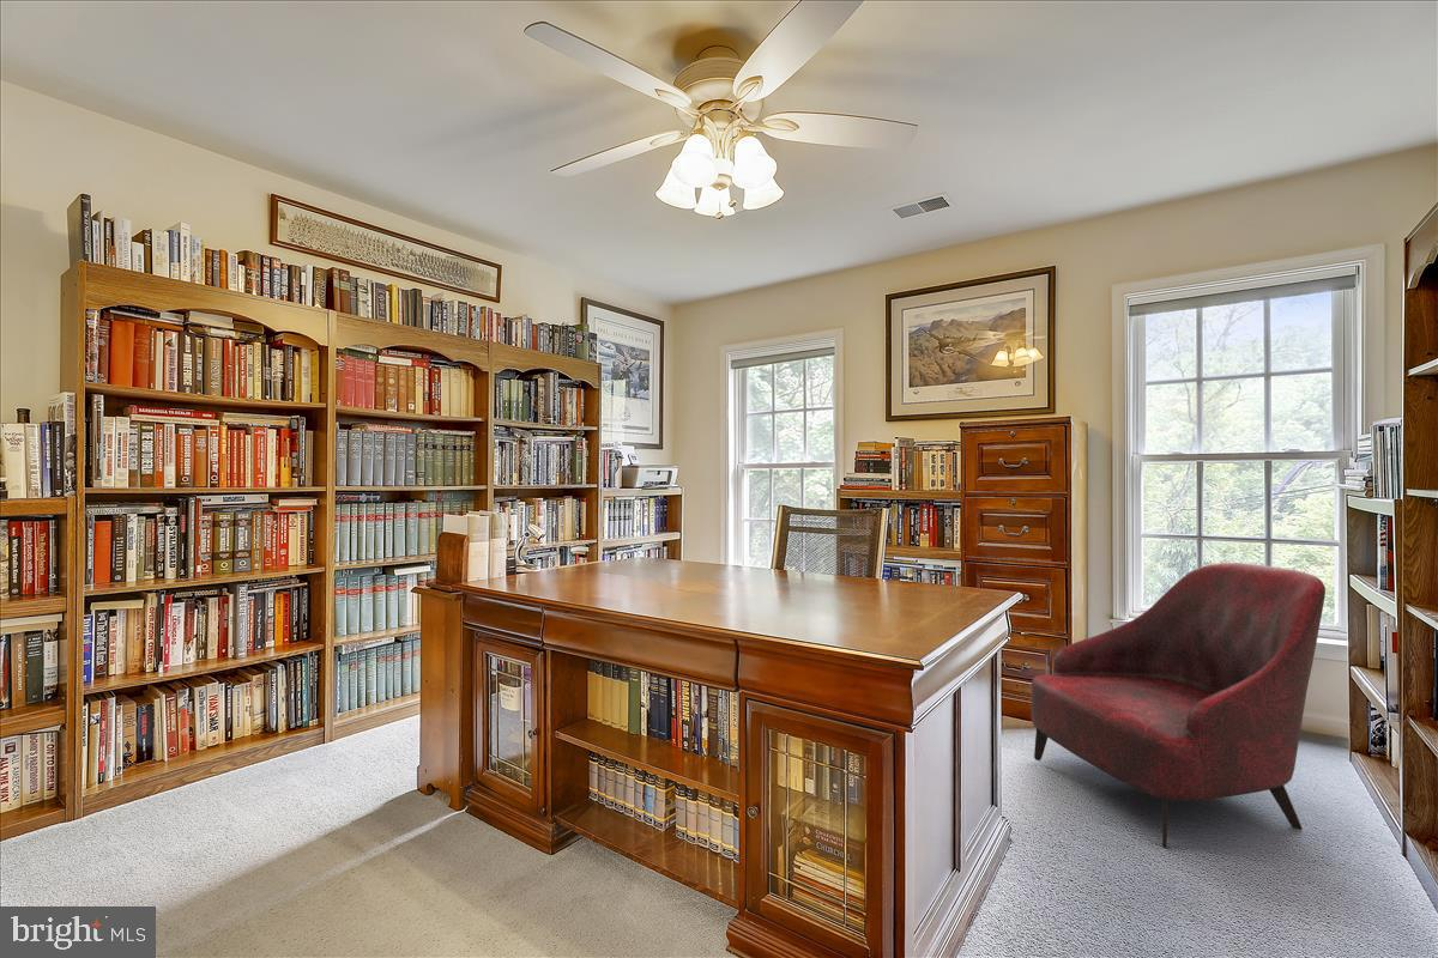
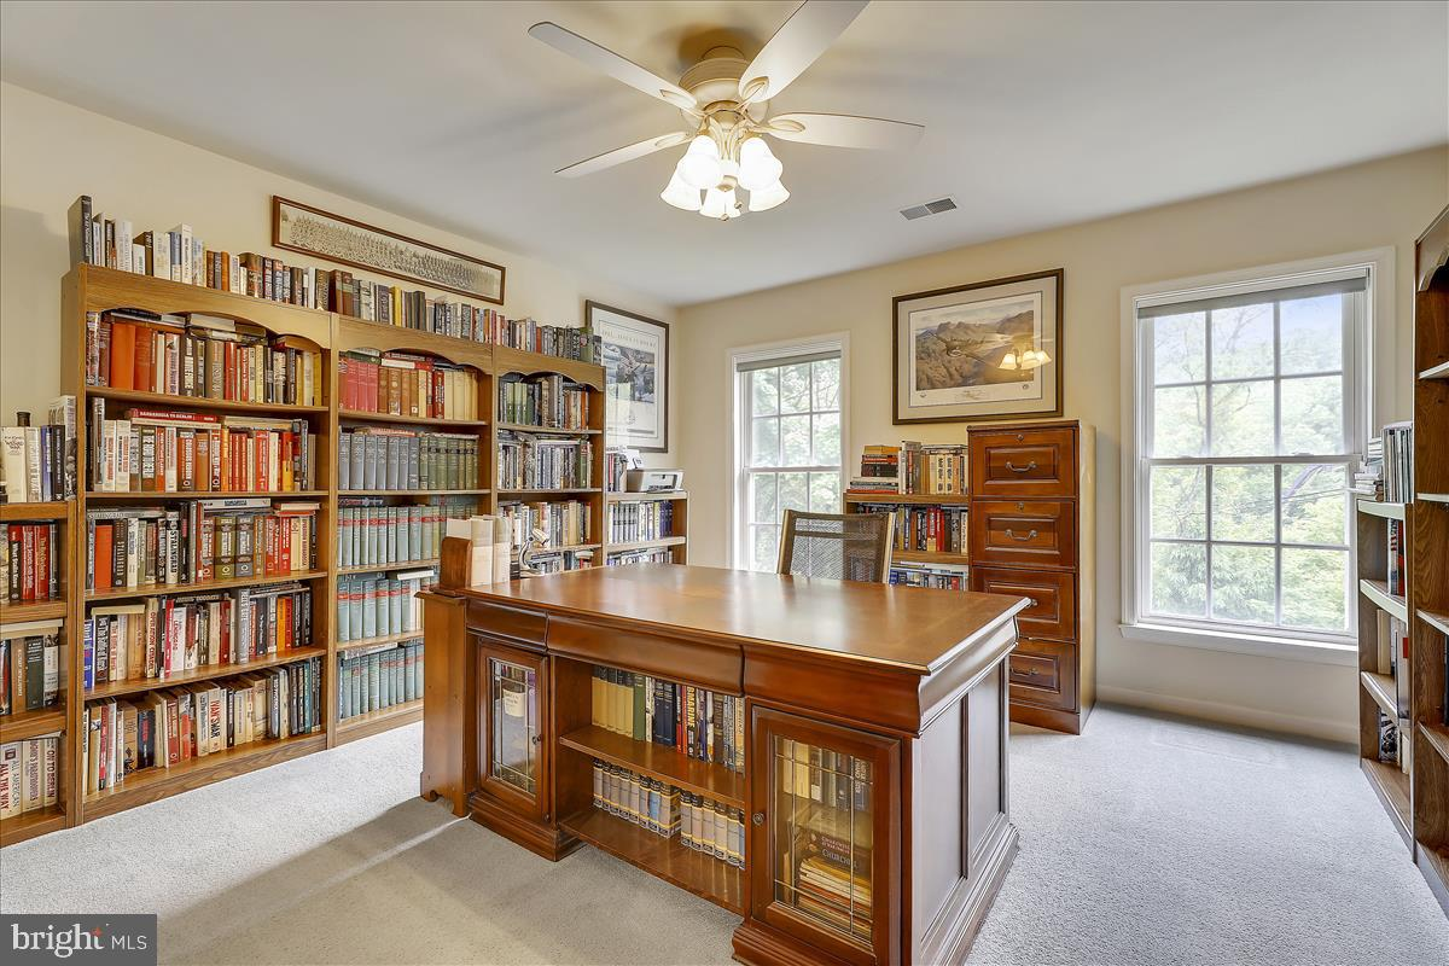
- armchair (1174, 679)
